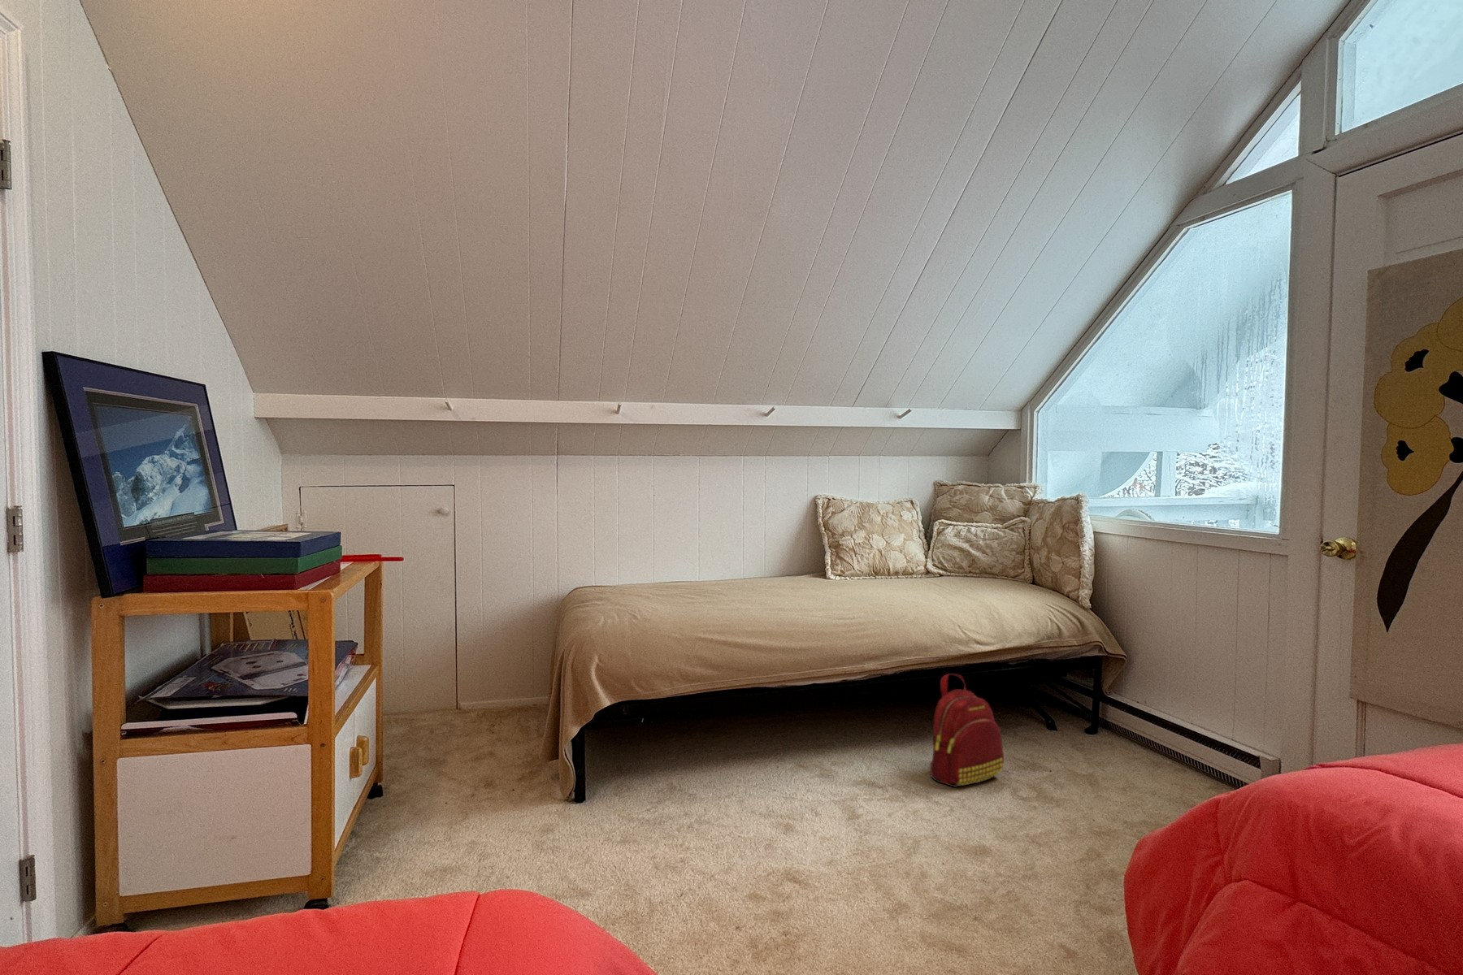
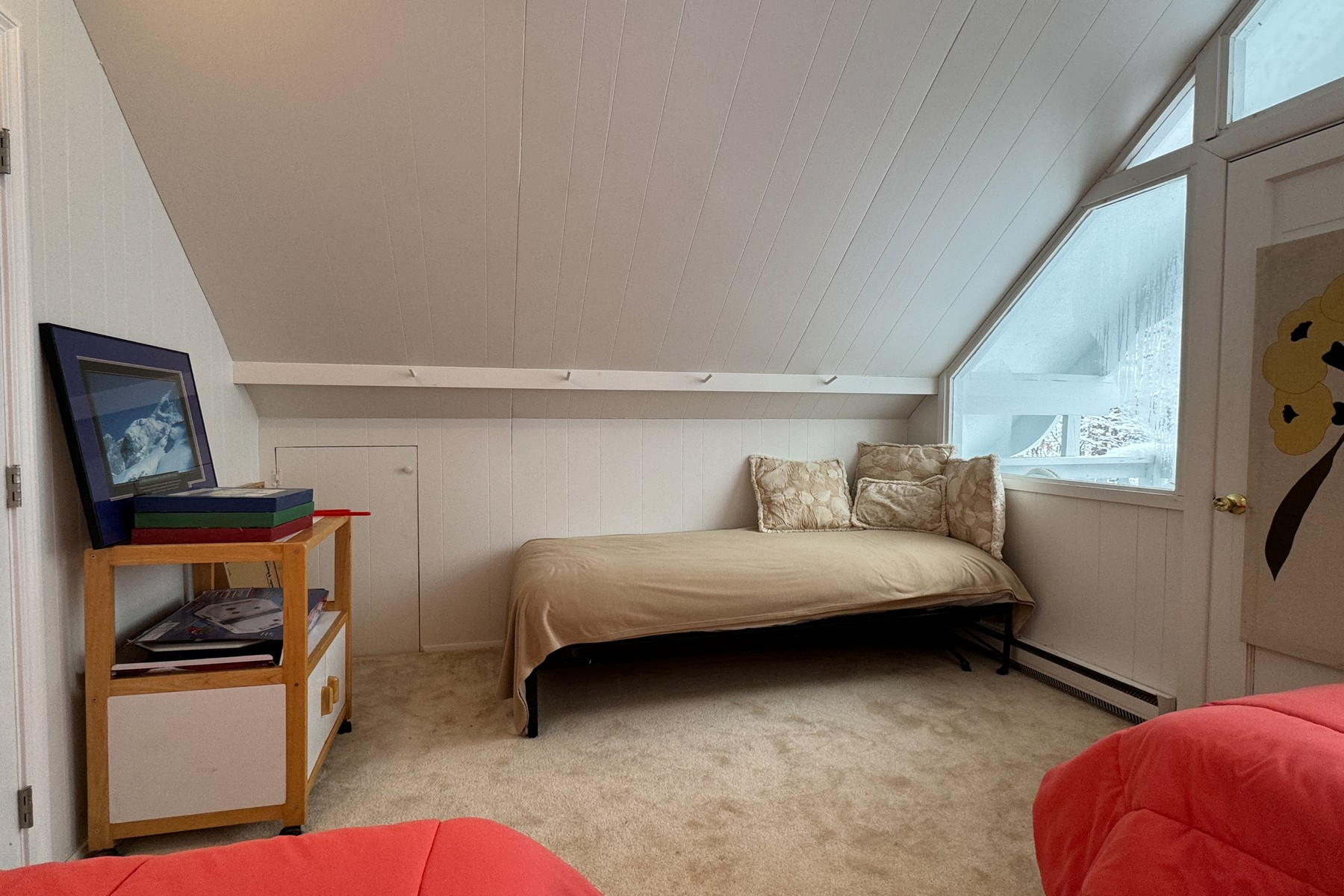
- backpack (964, 727)
